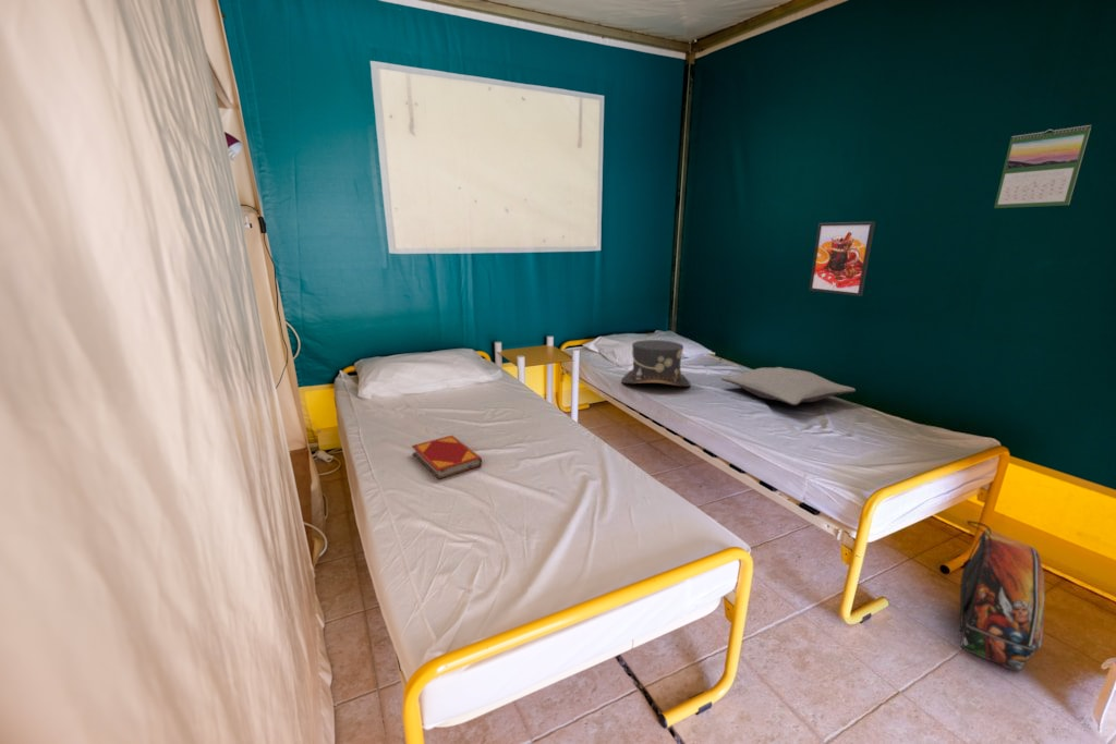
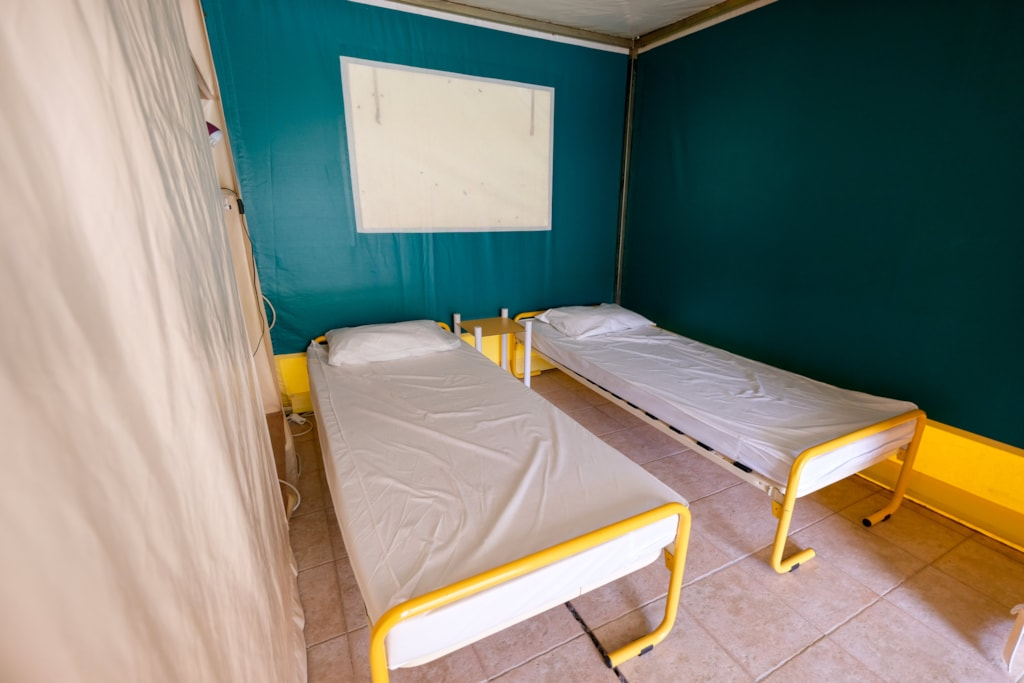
- hardback book (446, 455)
- hat (656, 364)
- backpack (999, 589)
- calendar (1039, 168)
- pillow (786, 383)
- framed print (839, 258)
